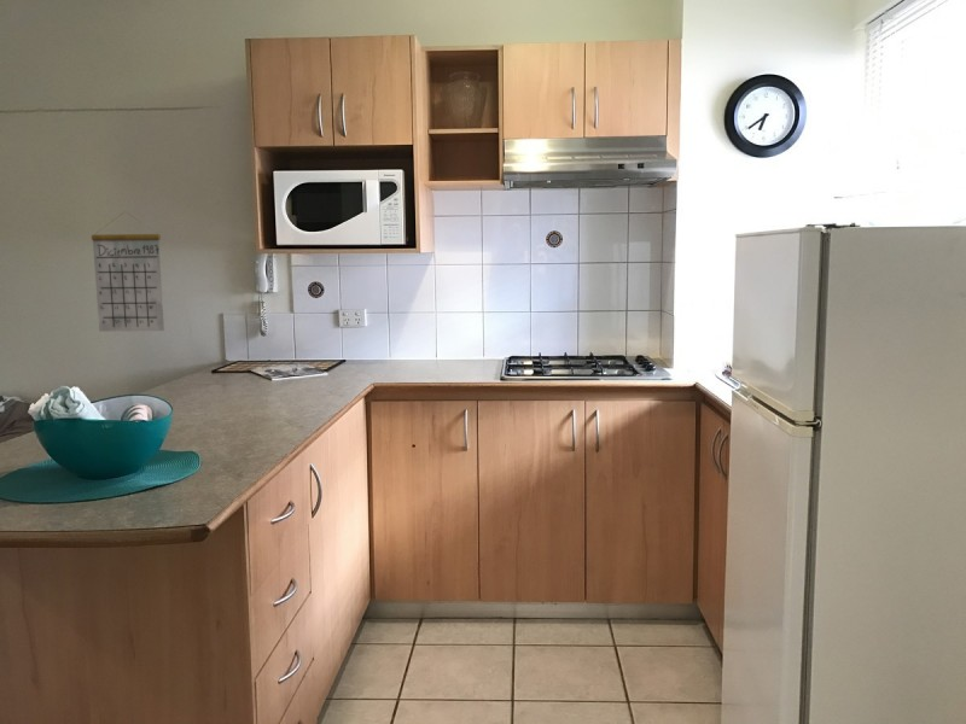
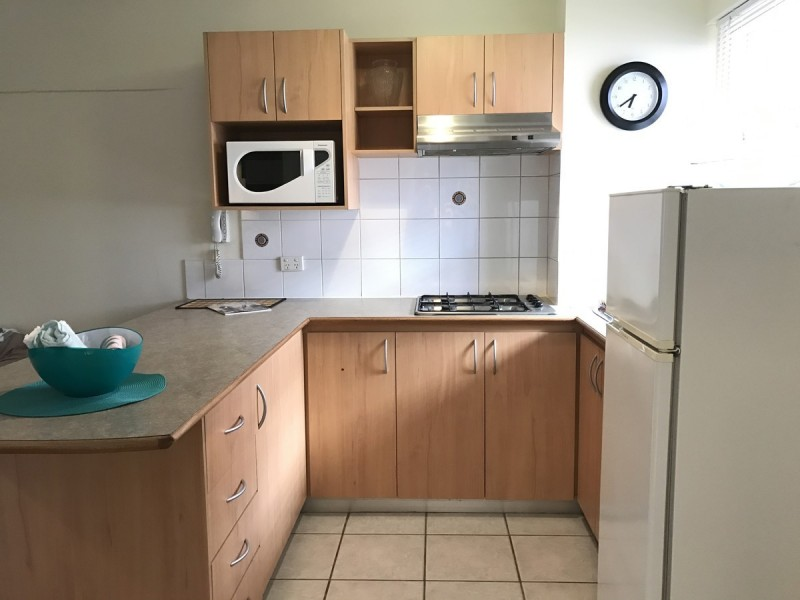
- calendar (128, 272)
